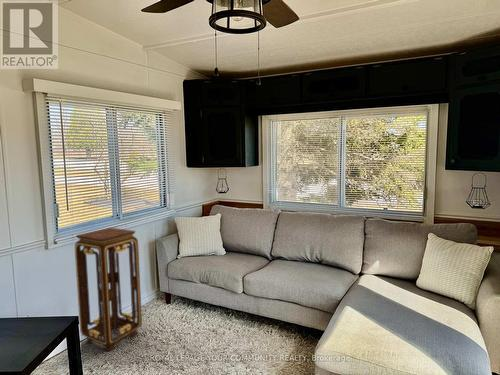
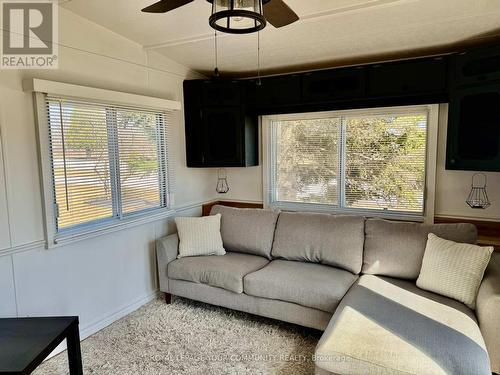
- pedestal table (110, 286)
